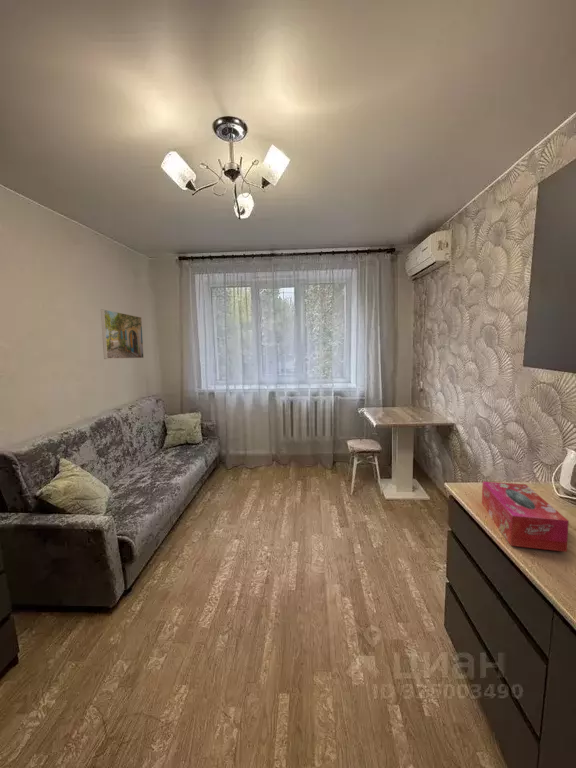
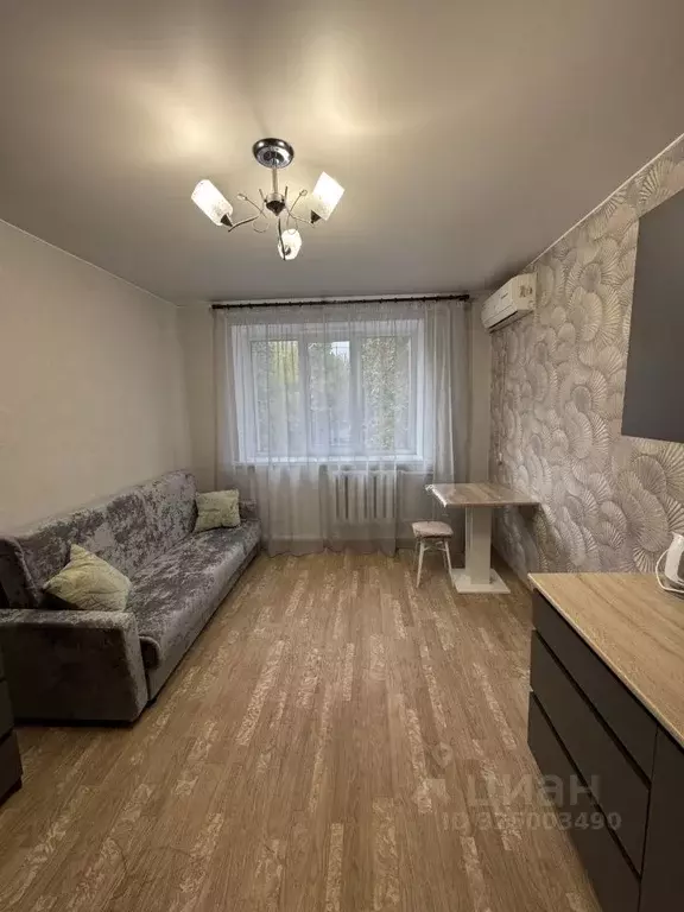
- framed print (124, 336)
- tissue box (519, 512)
